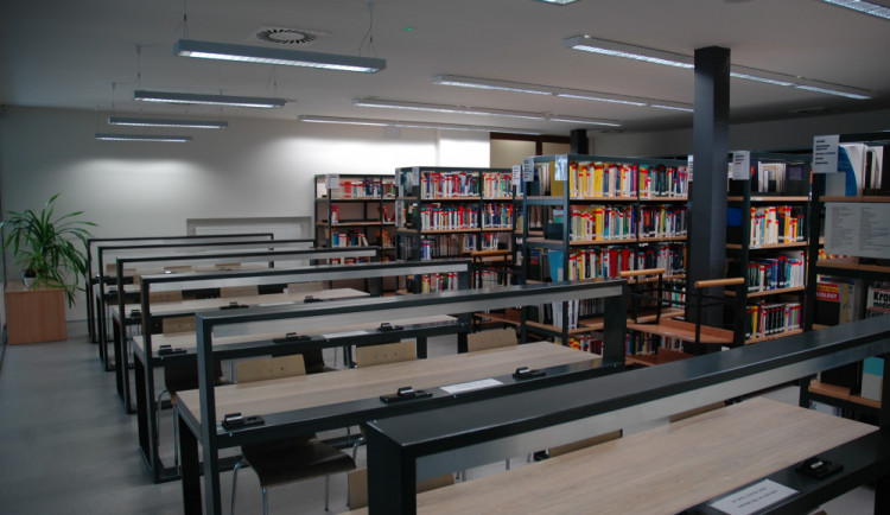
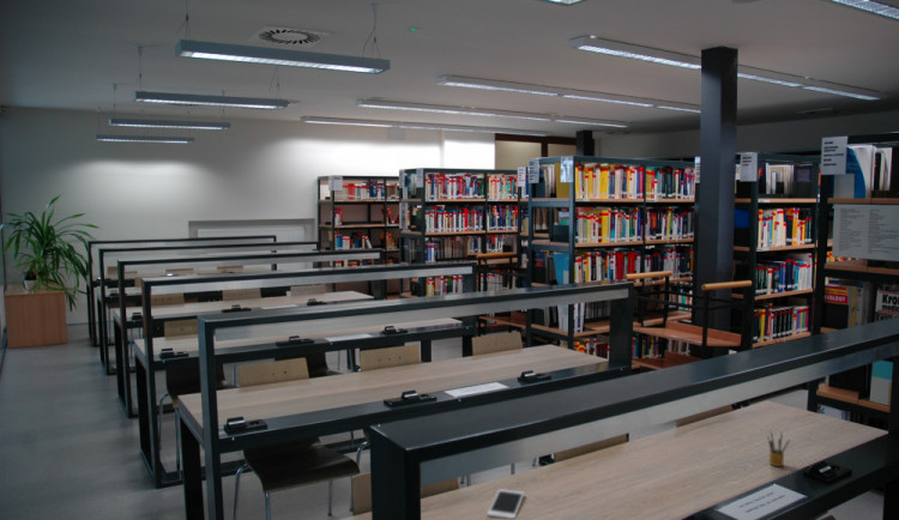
+ pencil box (778, 448)
+ cell phone (506, 503)
